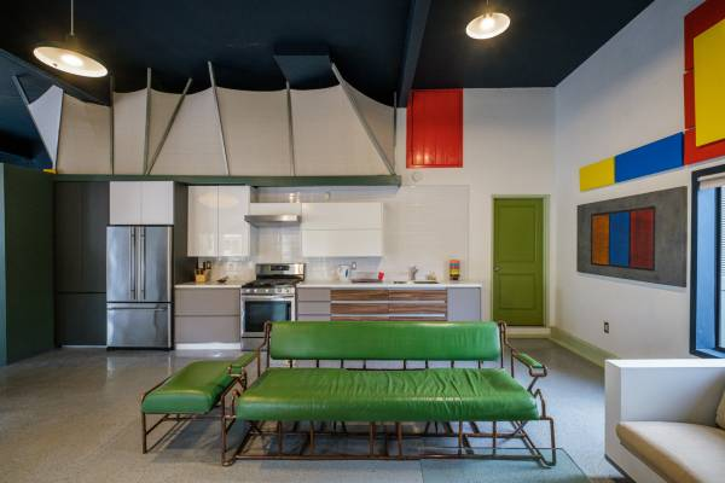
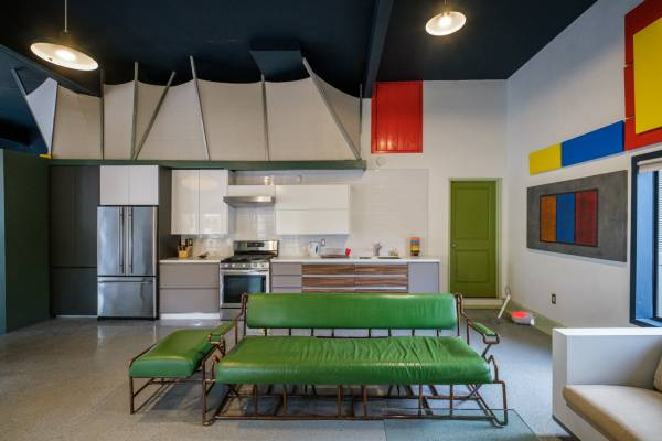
+ vacuum cleaner (512, 303)
